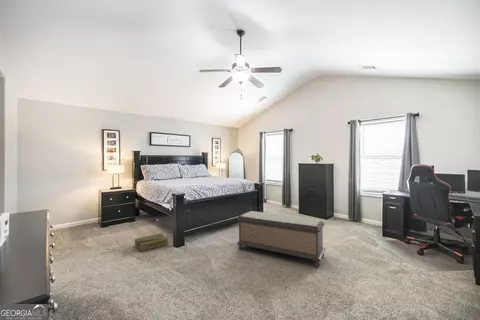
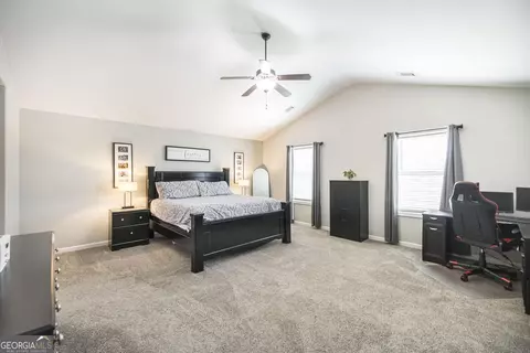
- bench (279, 234)
- cardboard box (151, 241)
